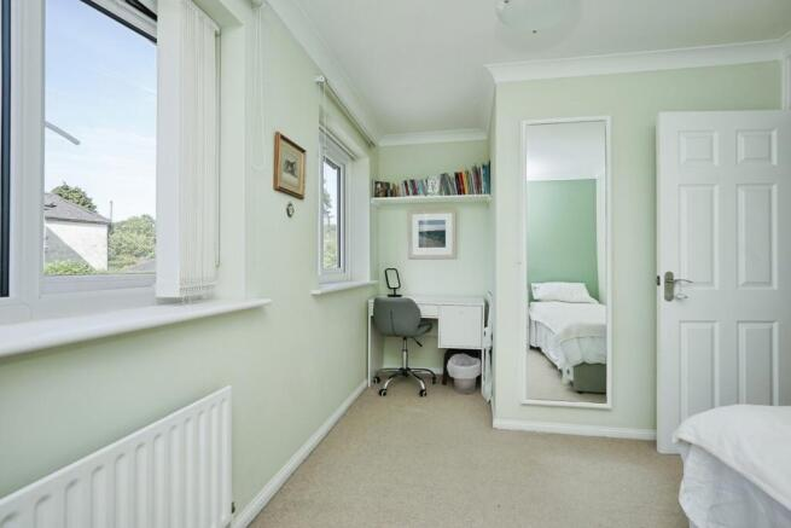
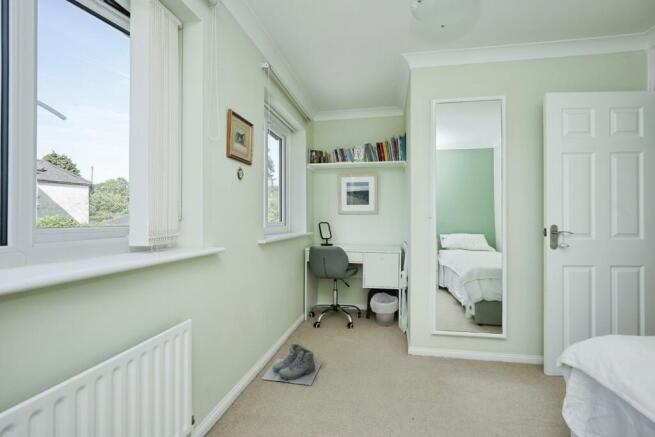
+ boots (292, 358)
